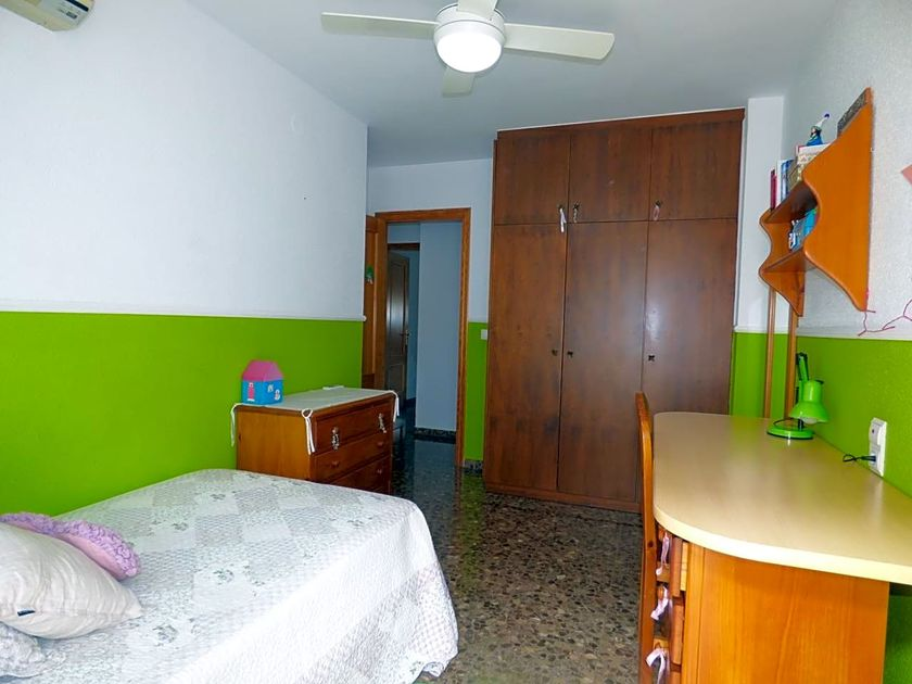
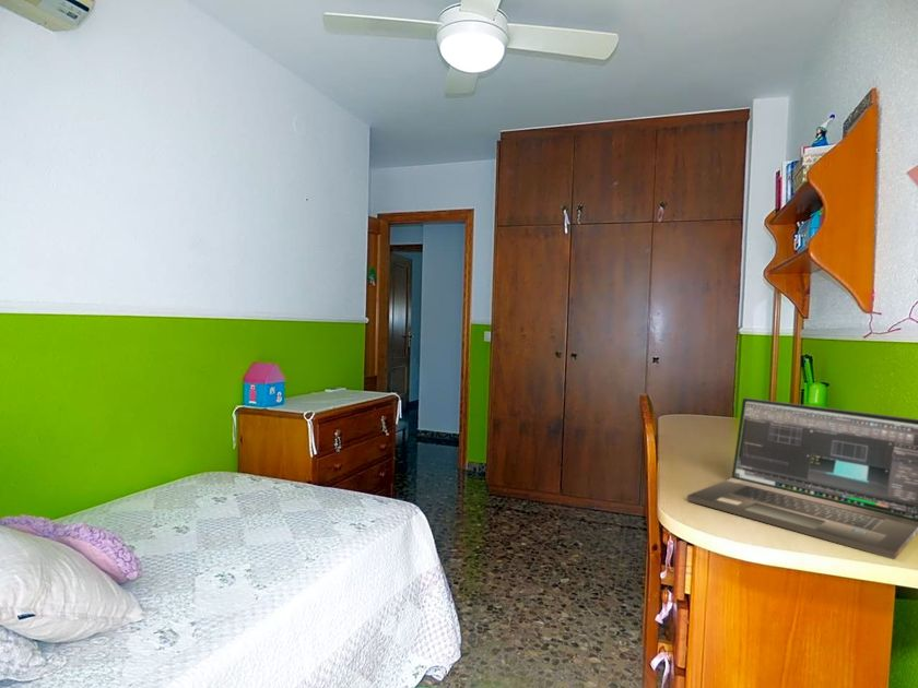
+ laptop (805, 462)
